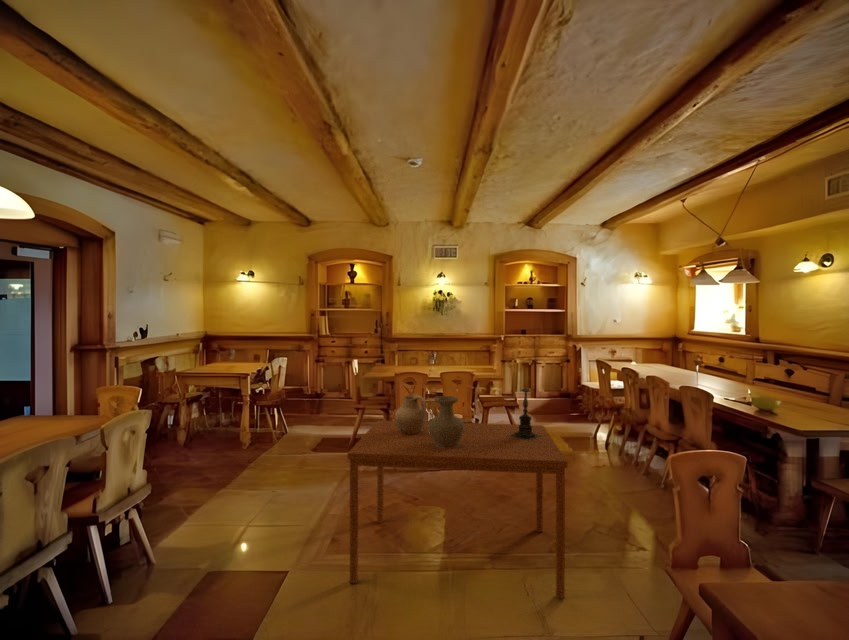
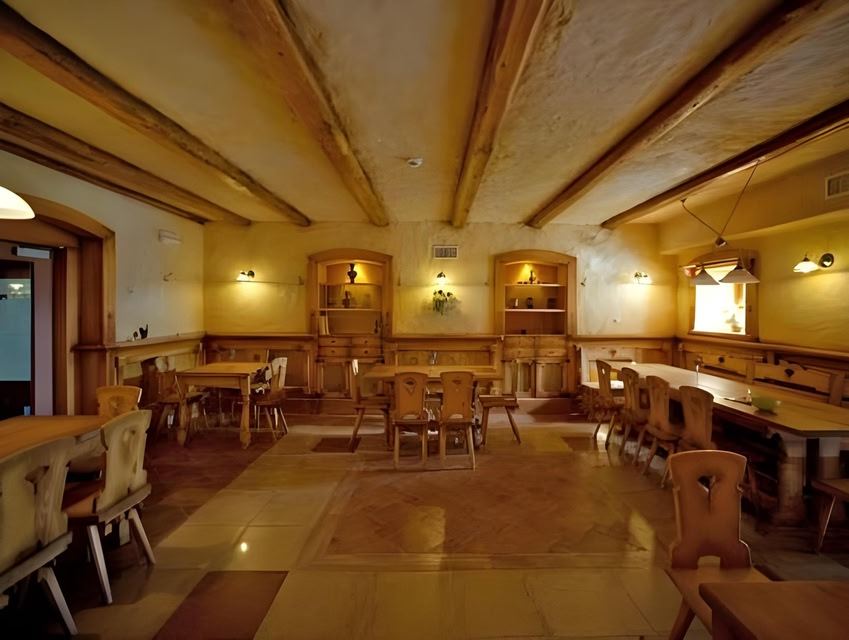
- candle holder (525, 408)
- ceramic pitcher (411, 413)
- dining table (456, 469)
- vase (446, 421)
